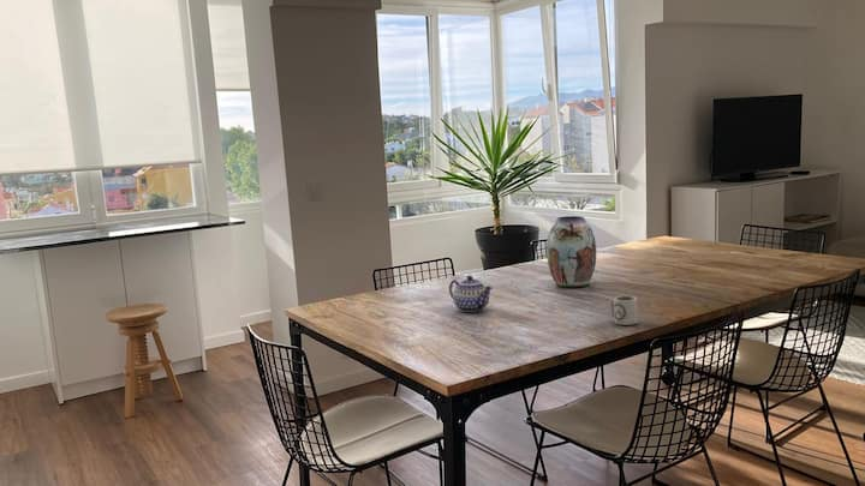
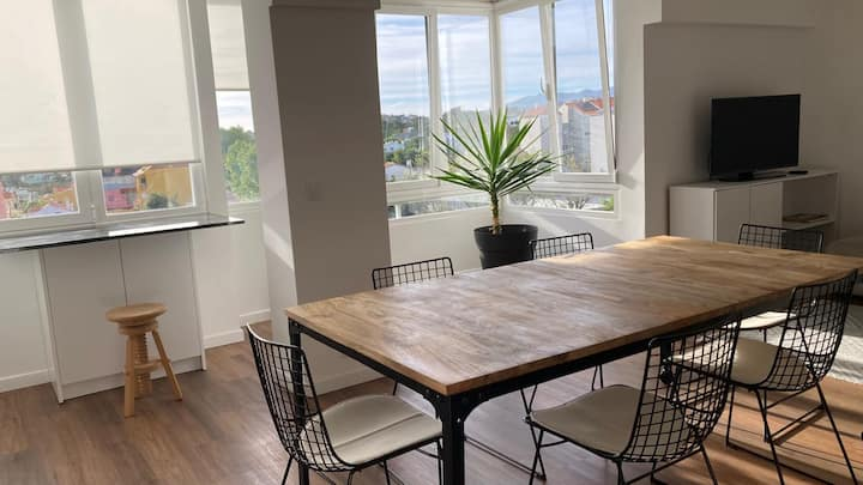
- teapot (470, 292)
- cup (622, 310)
- vase (571, 251)
